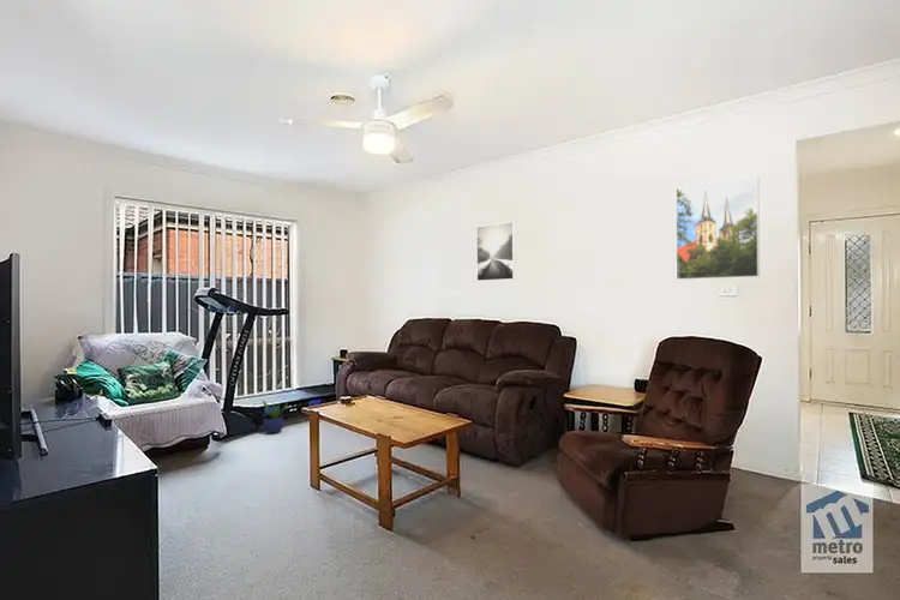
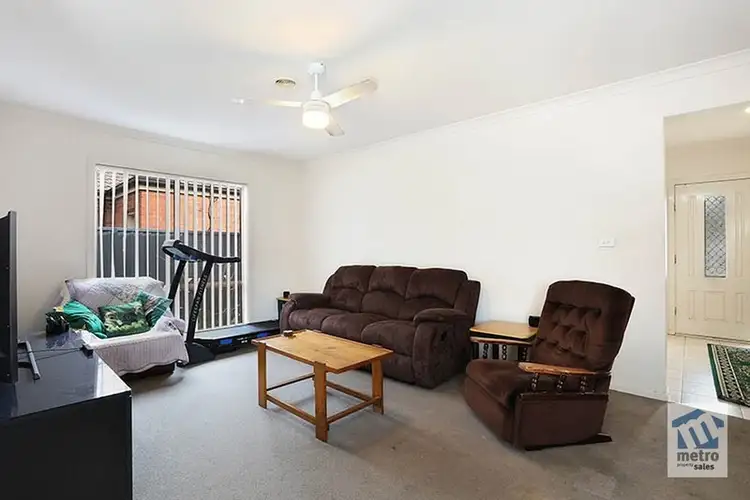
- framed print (715, 230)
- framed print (494, 252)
- potted plant (272, 415)
